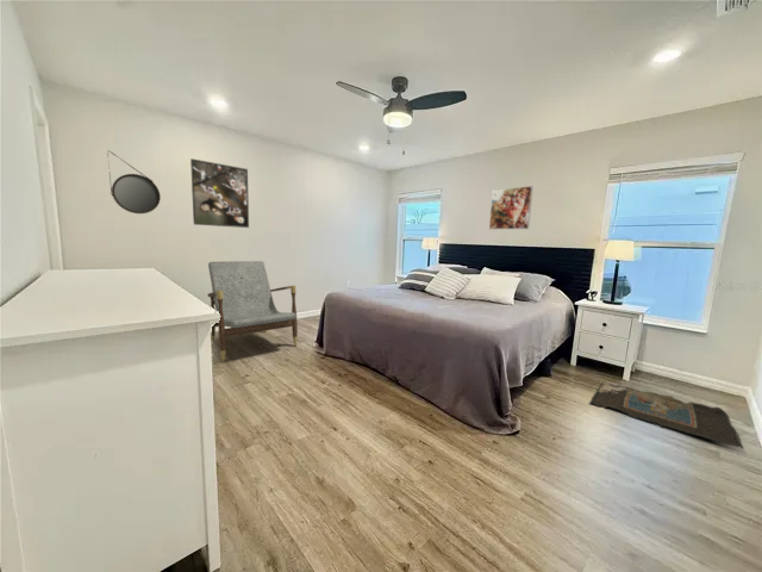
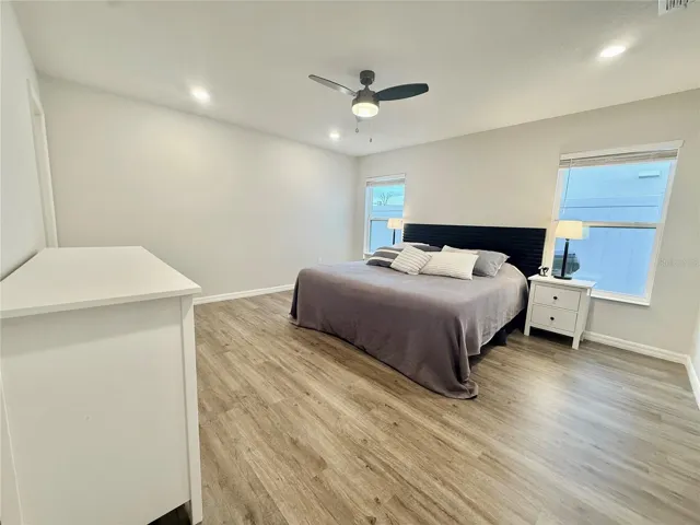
- armchair (250, 305)
- rug (658, 406)
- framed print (221, 195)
- home mirror (135, 184)
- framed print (510, 209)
